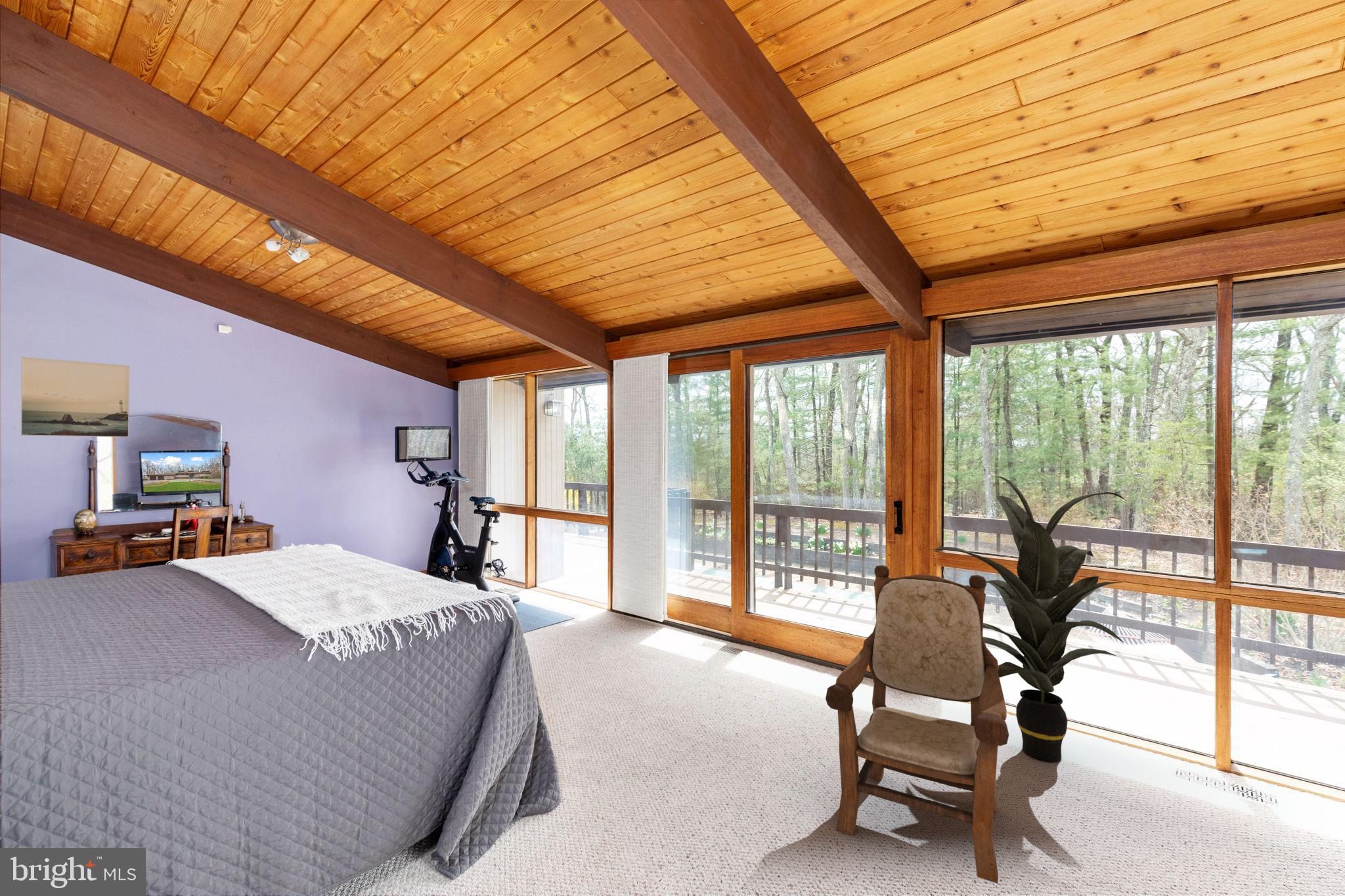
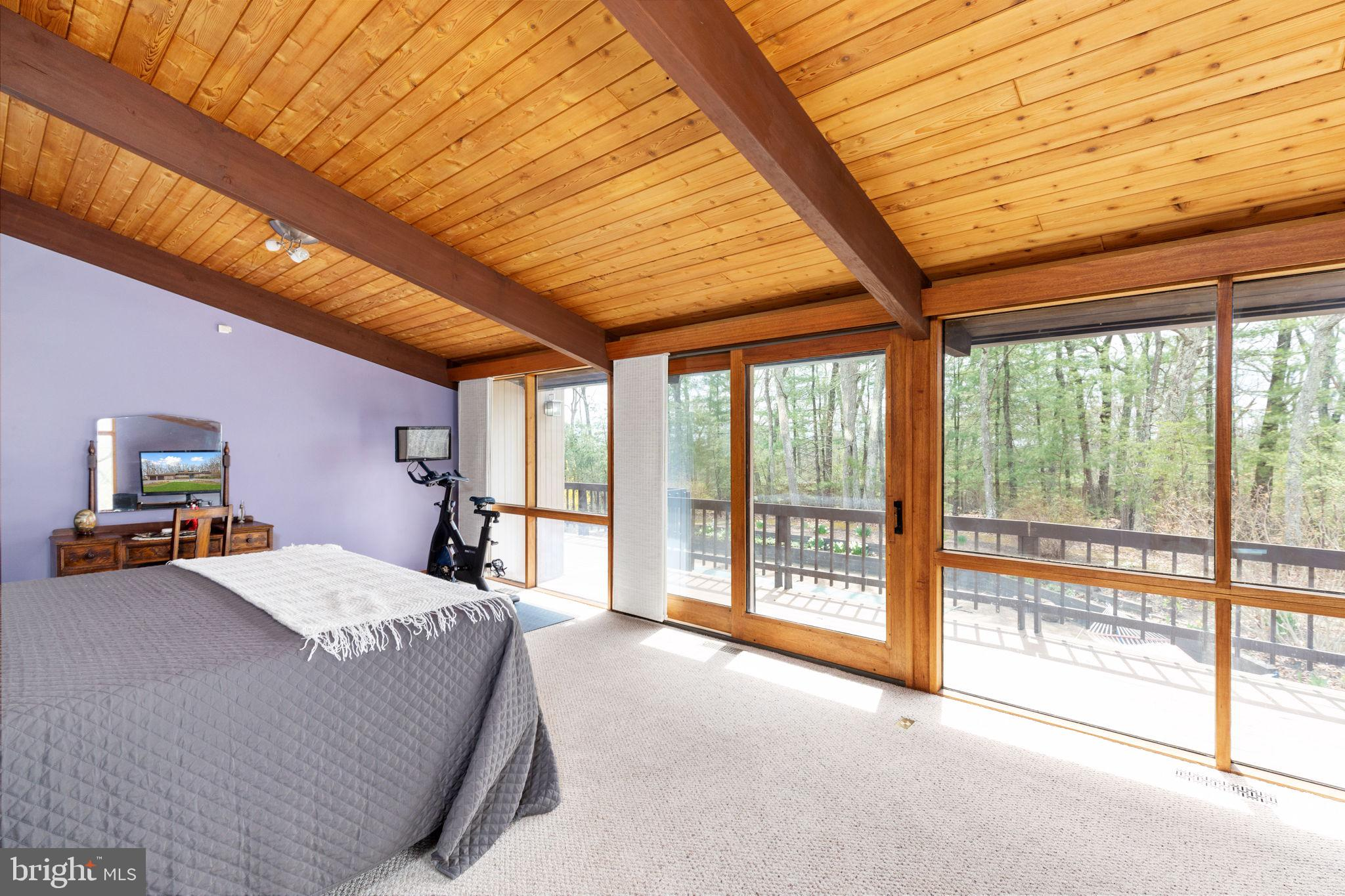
- indoor plant (1030, 611)
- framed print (77, 398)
- armchair (922, 695)
